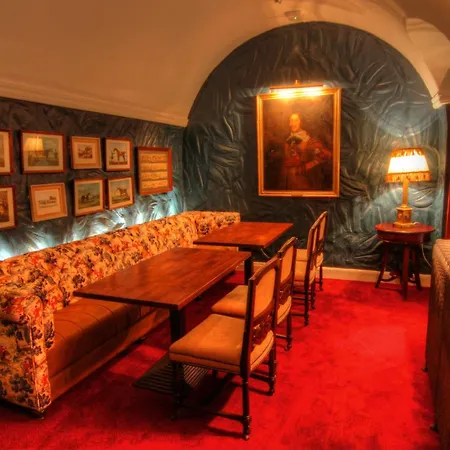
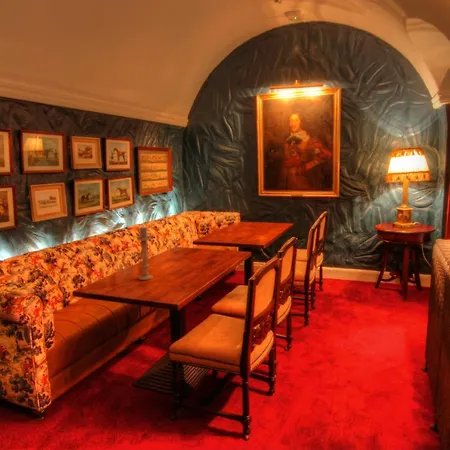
+ candle holder (144, 252)
